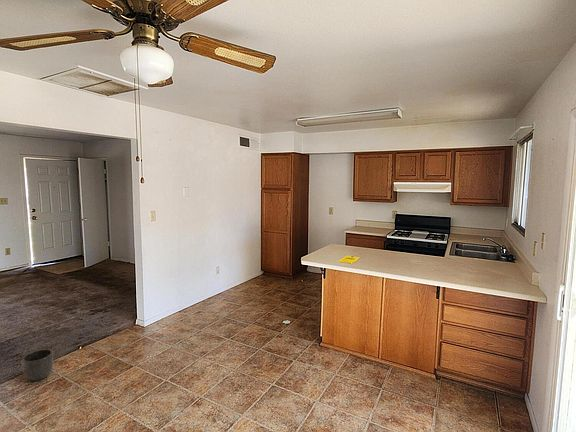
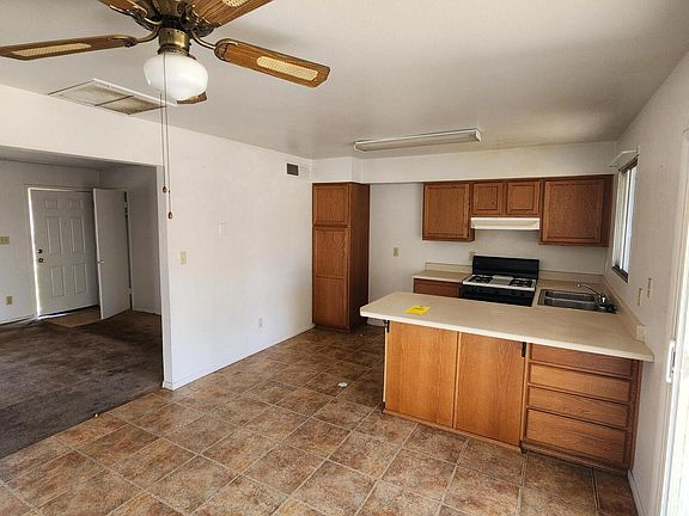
- planter (38, 366)
